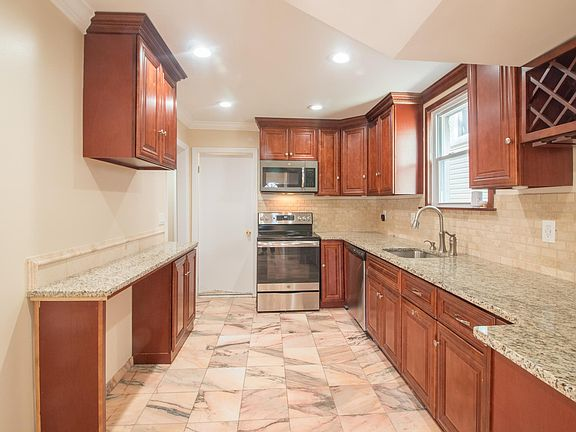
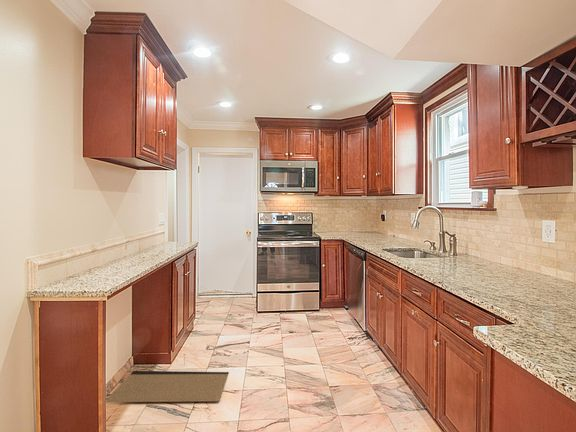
+ door mat (177, 371)
